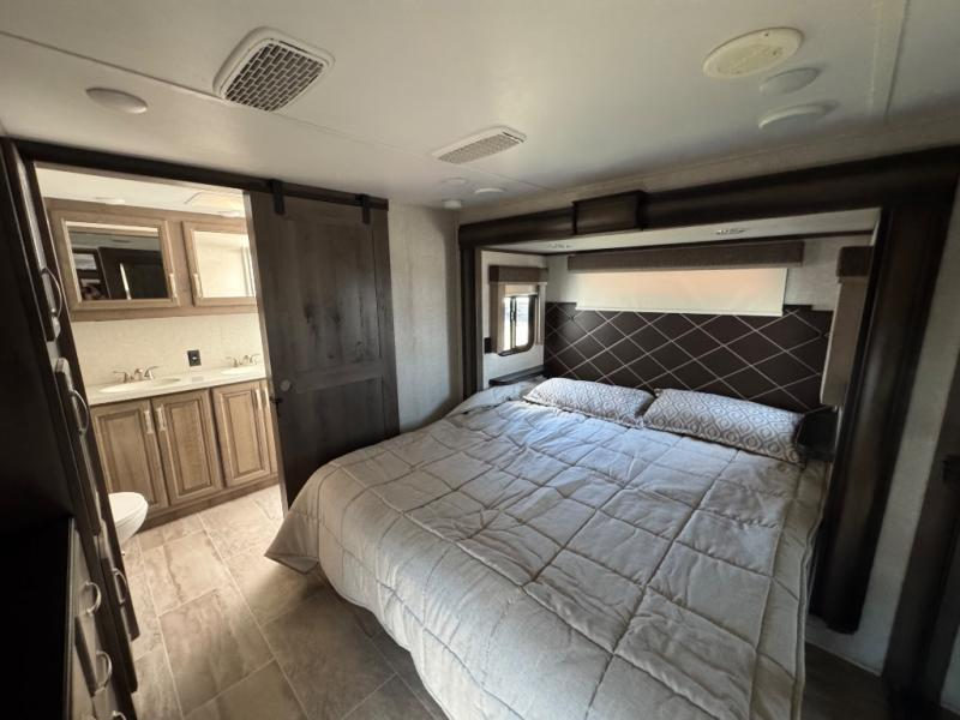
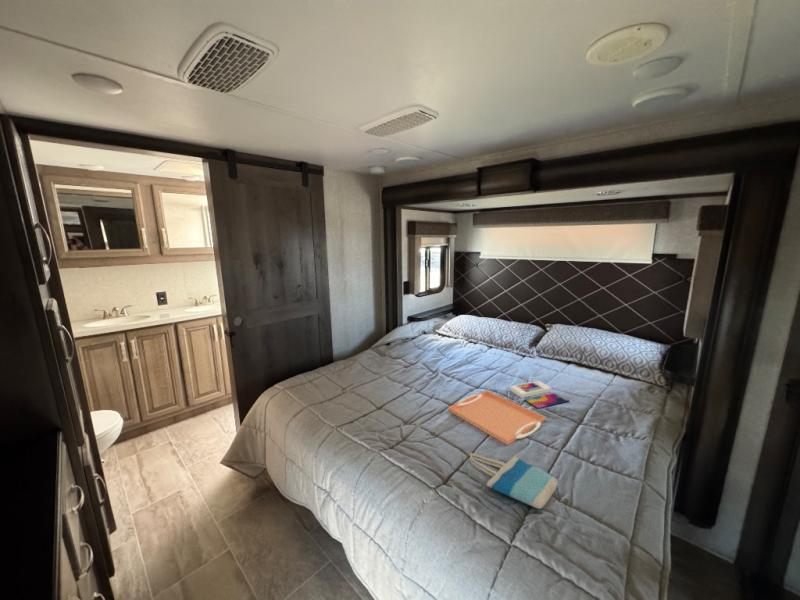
+ tote bag (507, 471)
+ serving tray (495, 413)
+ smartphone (538, 393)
